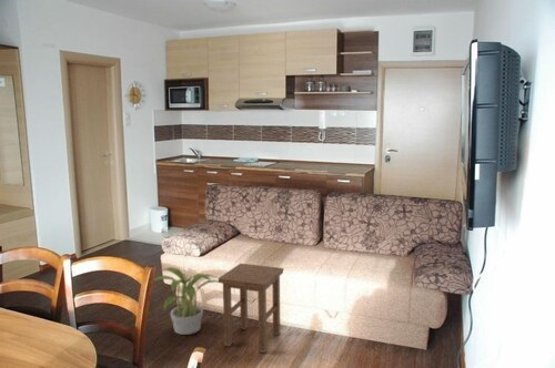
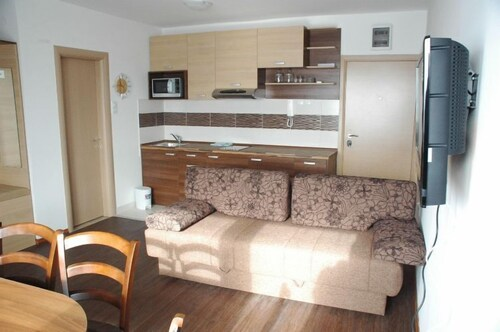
- potted plant (186, 300)
- stool (246, 306)
